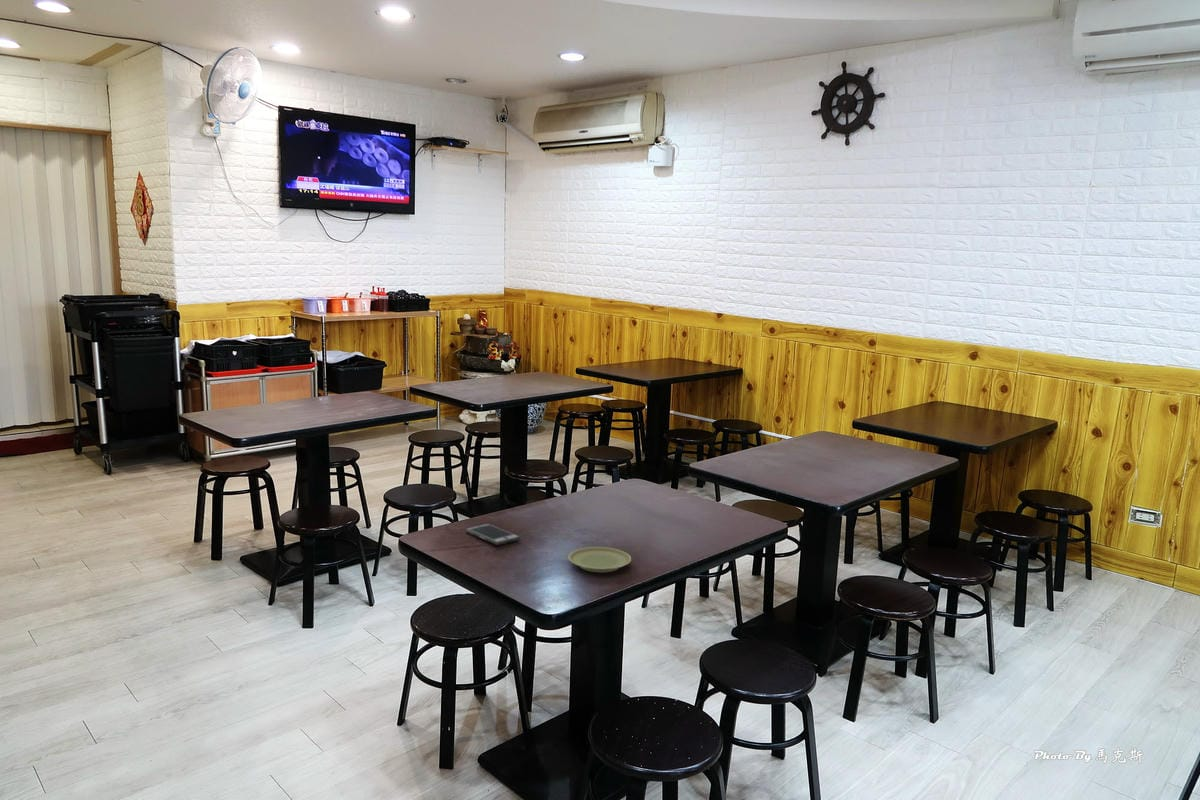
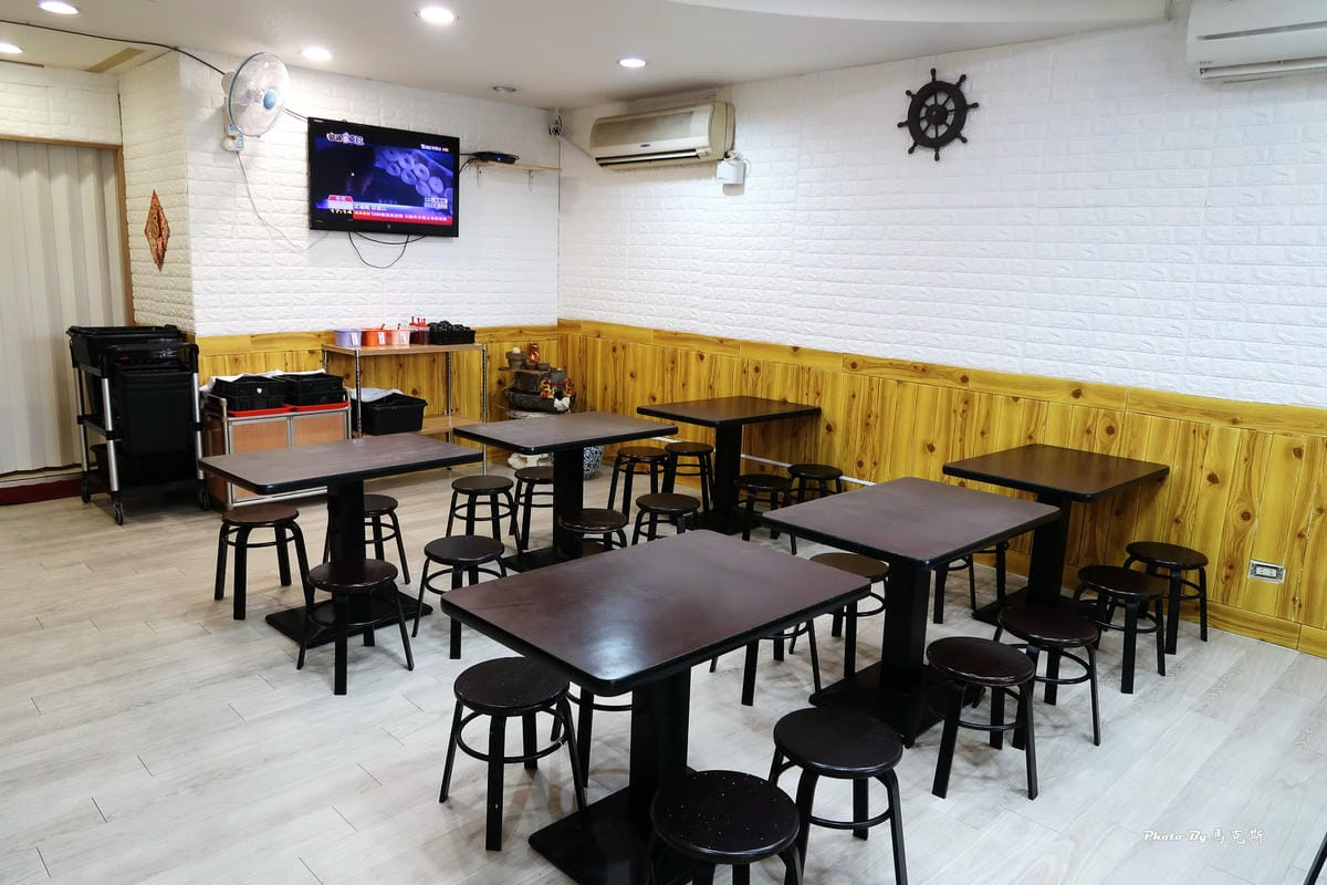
- smartphone (492, 534)
- plate (599, 561)
